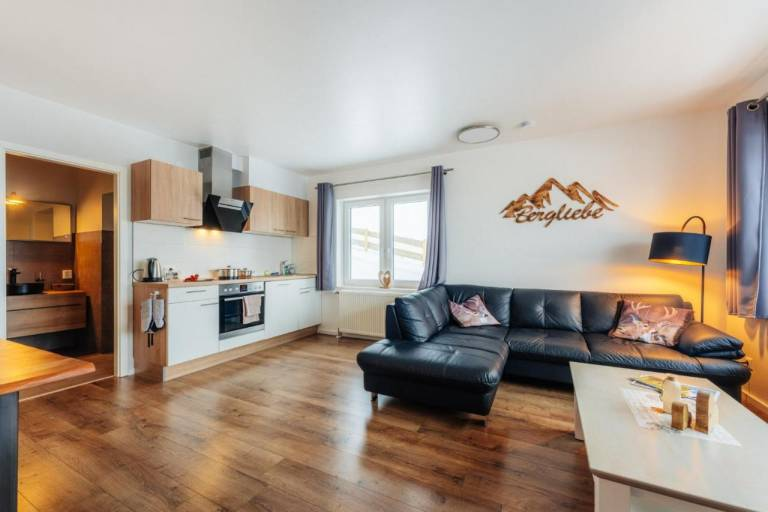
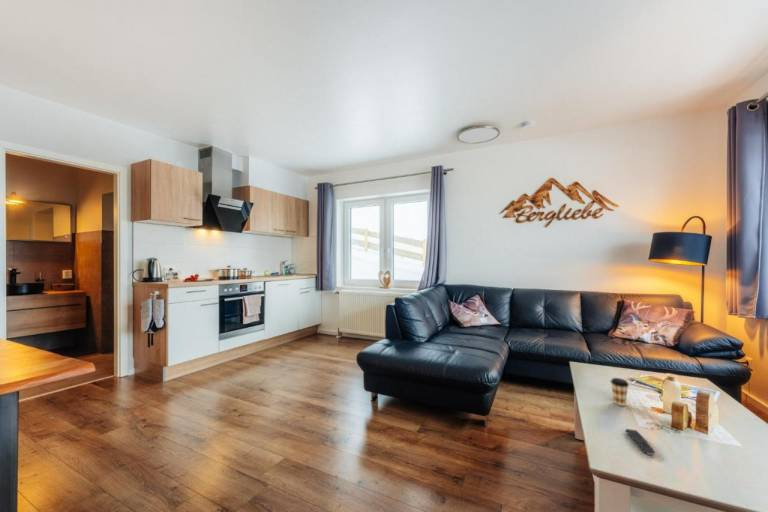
+ remote control (640, 441)
+ coffee cup (619, 391)
